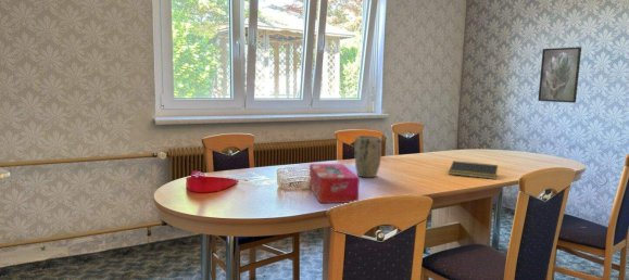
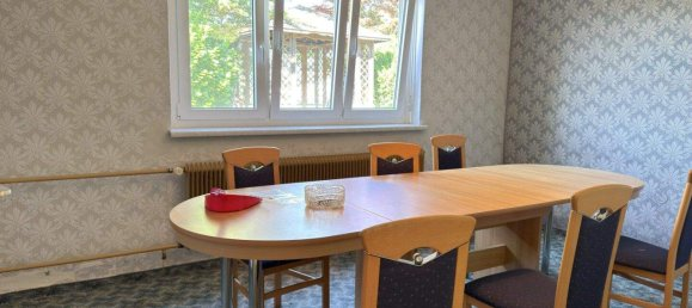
- plant pot (367, 156)
- tissue box (331, 181)
- notepad (473, 169)
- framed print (558, 75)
